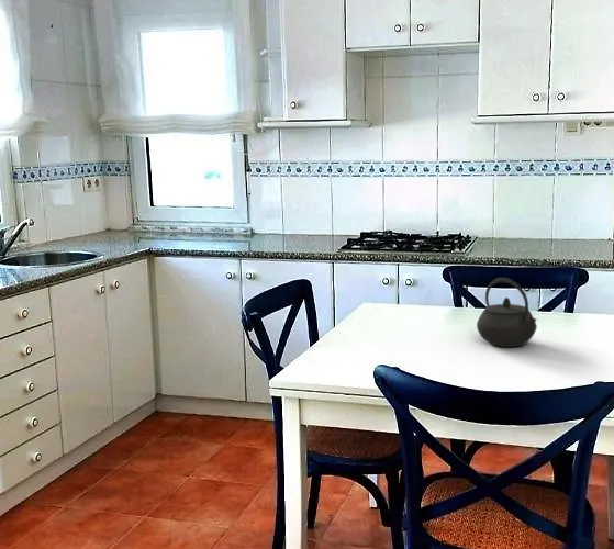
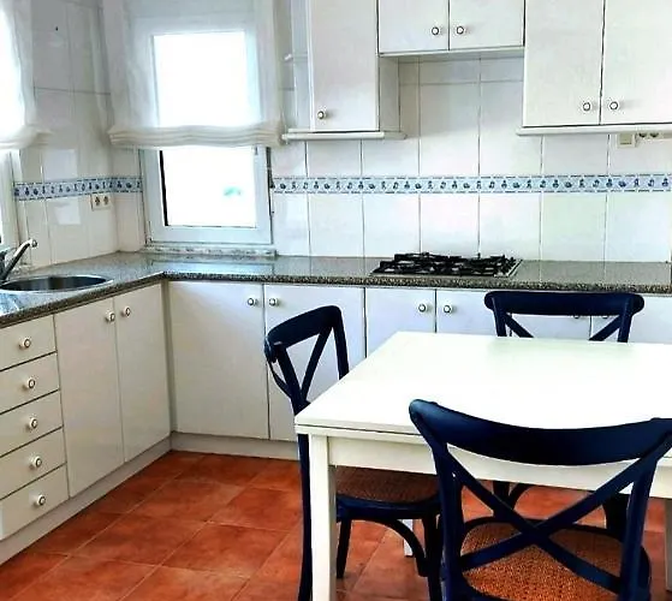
- kettle (509, 311)
